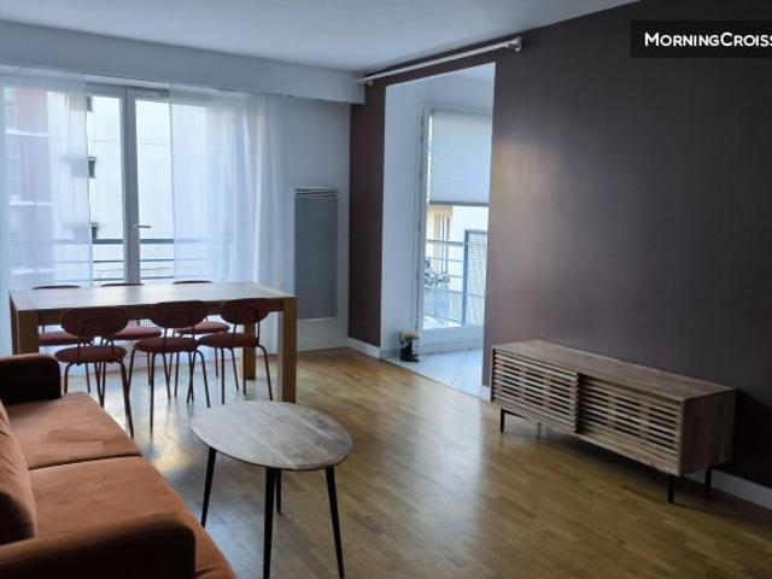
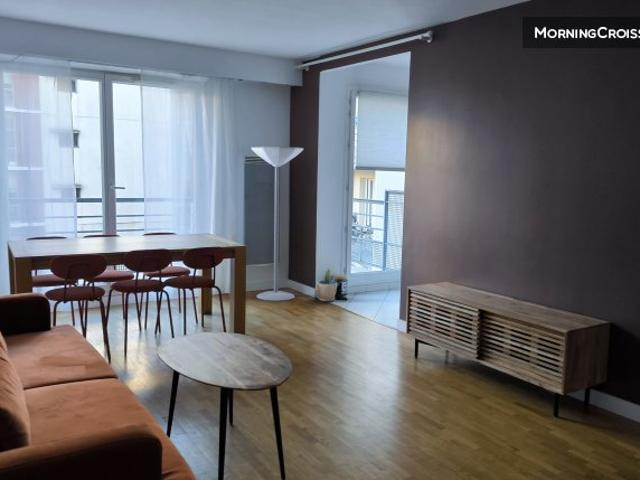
+ potted plant (326, 281)
+ floor lamp (276, 223)
